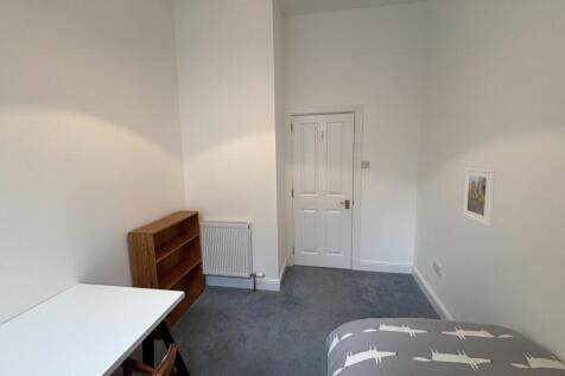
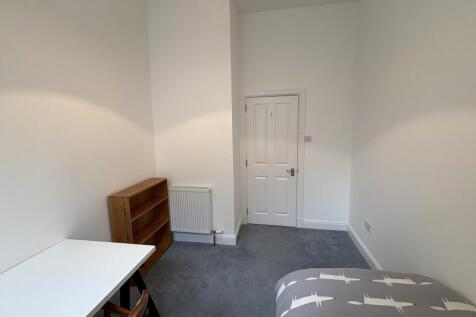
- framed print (476, 195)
